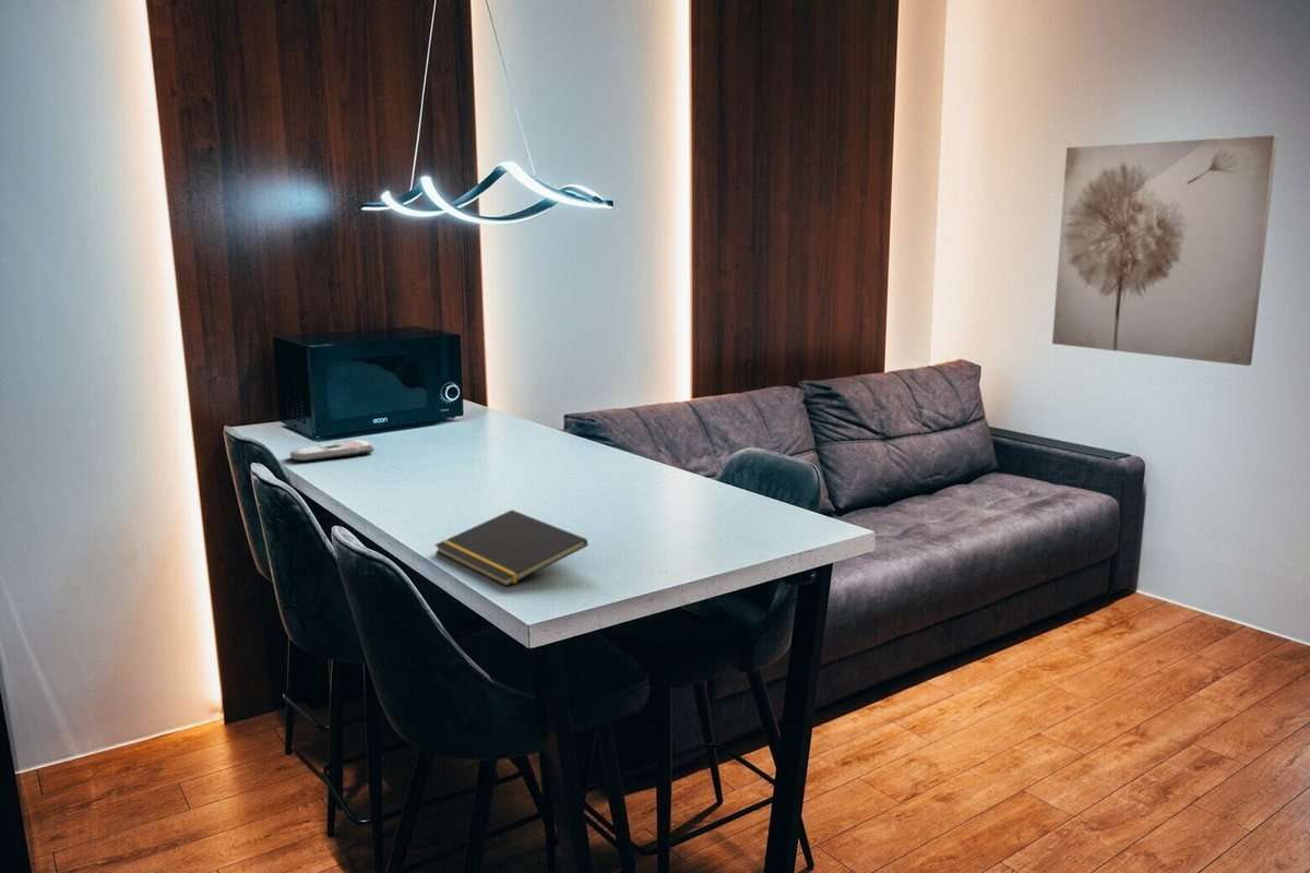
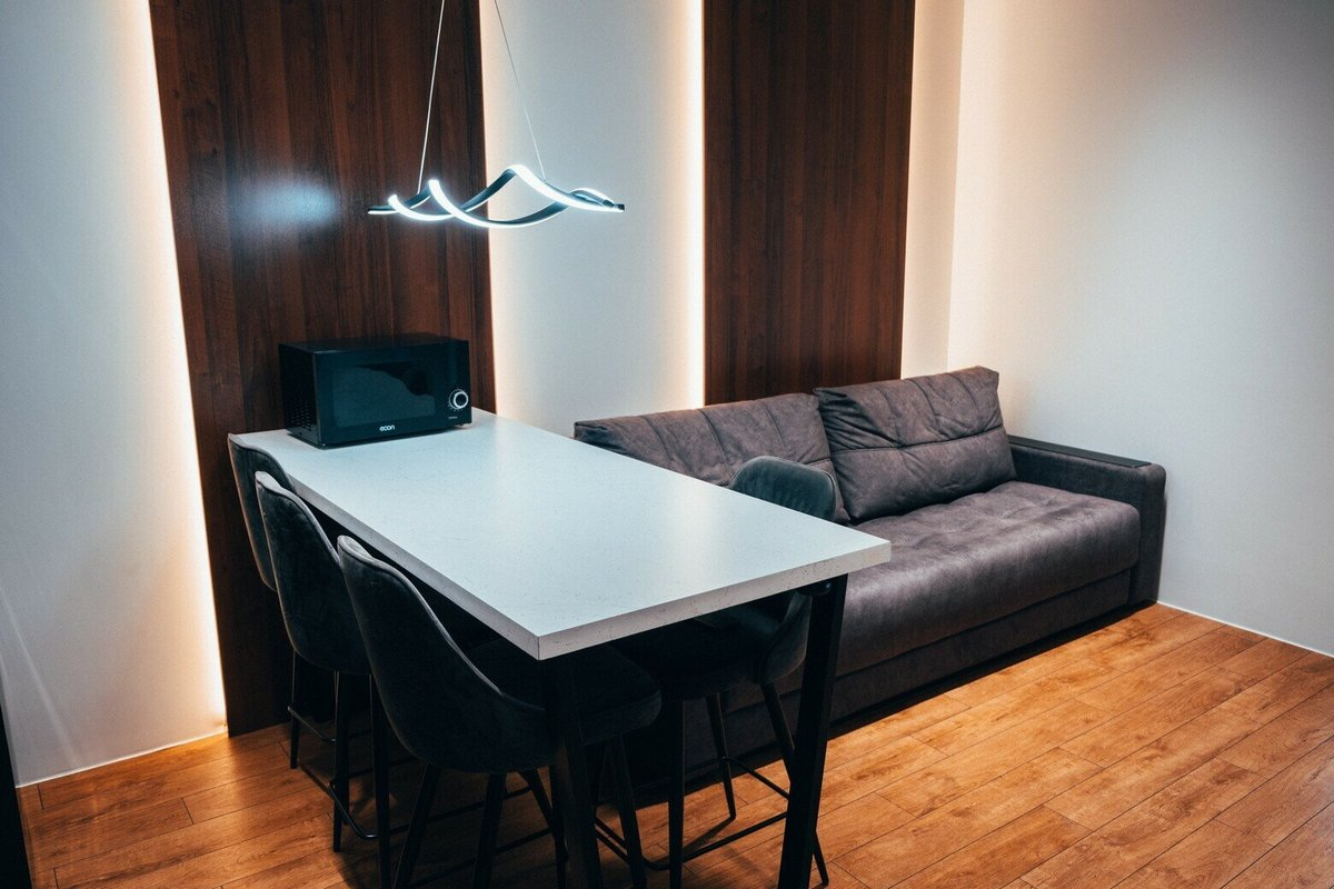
- notepad (509, 545)
- wall art (1153, 250)
- remote control (332, 451)
